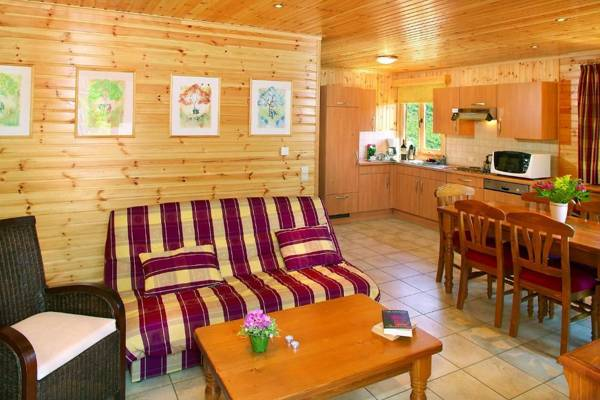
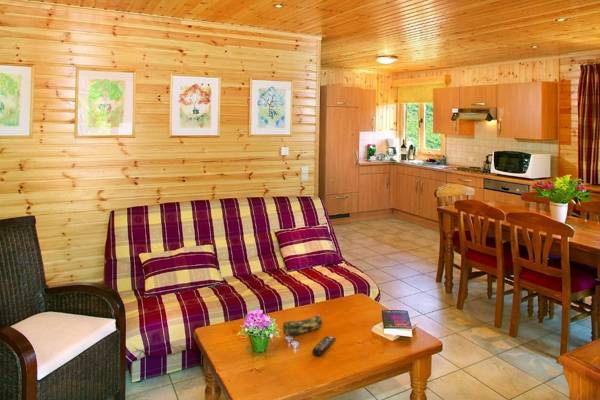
+ remote control (324, 344)
+ pencil case (303, 325)
